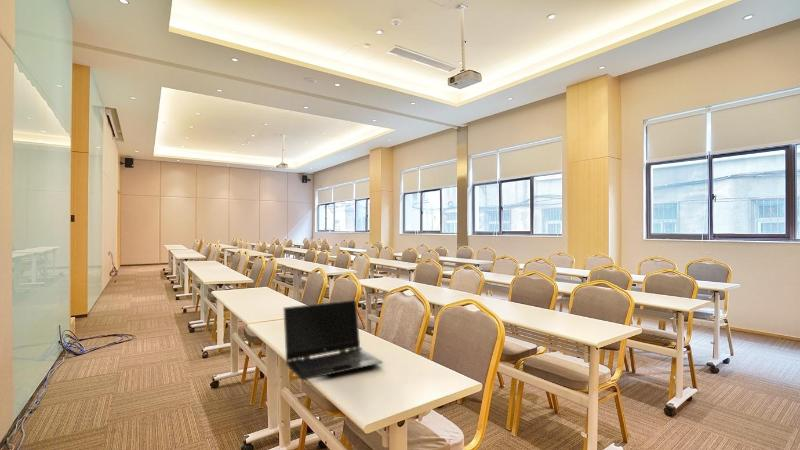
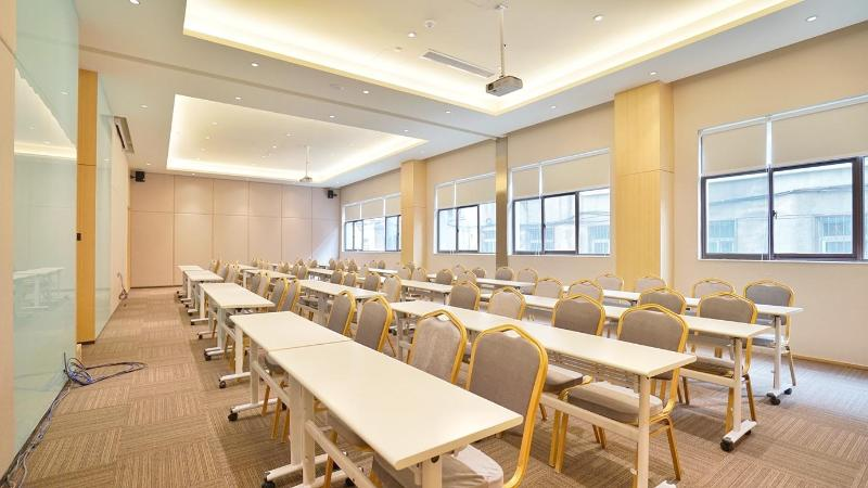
- laptop computer (332, 336)
